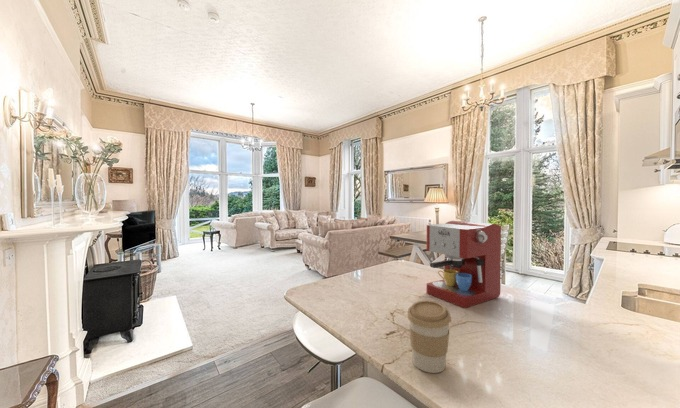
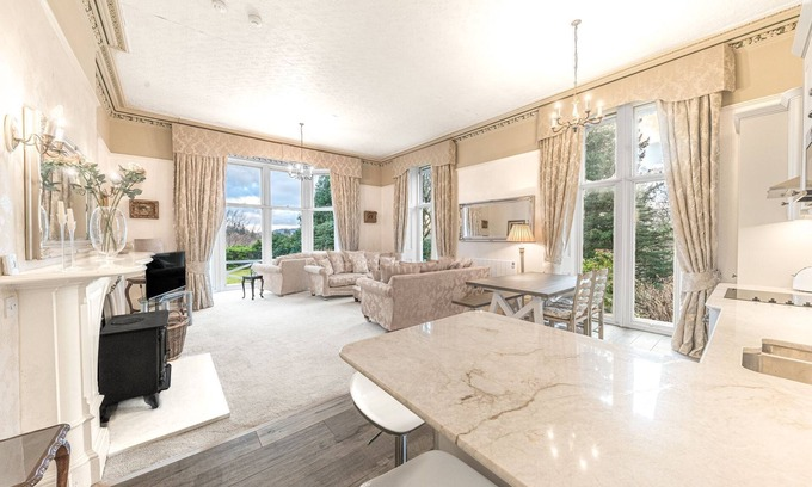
- coffee cup (428, 334)
- coffee maker (462, 258)
